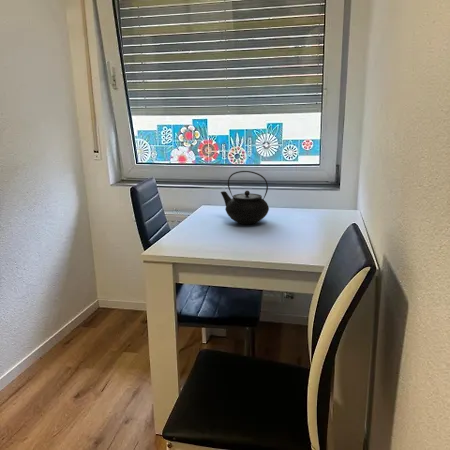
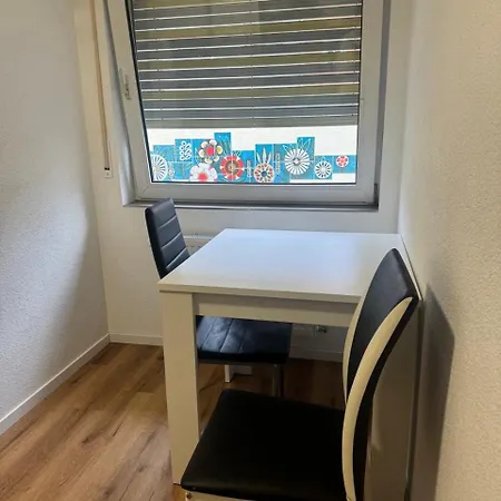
- teapot (243, 196)
